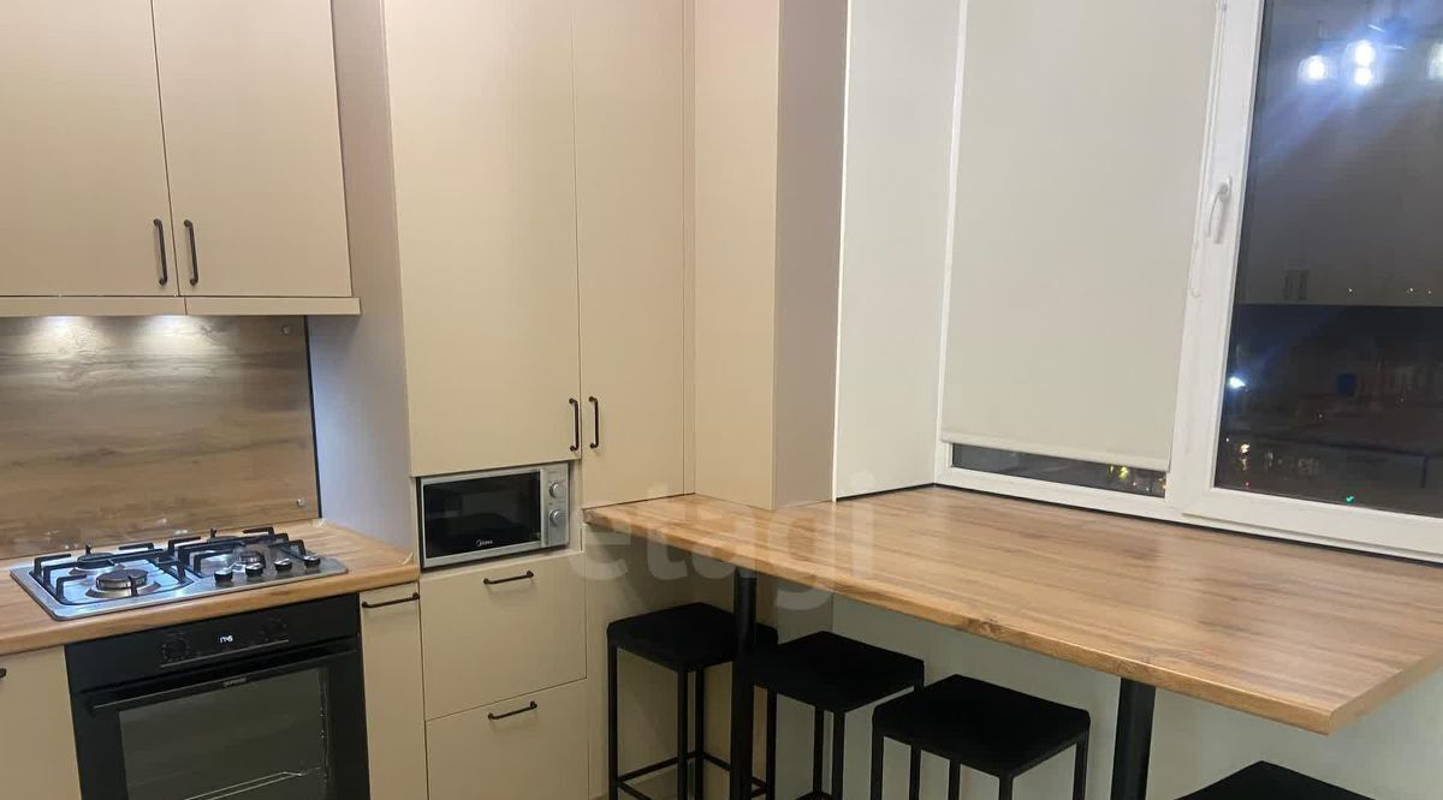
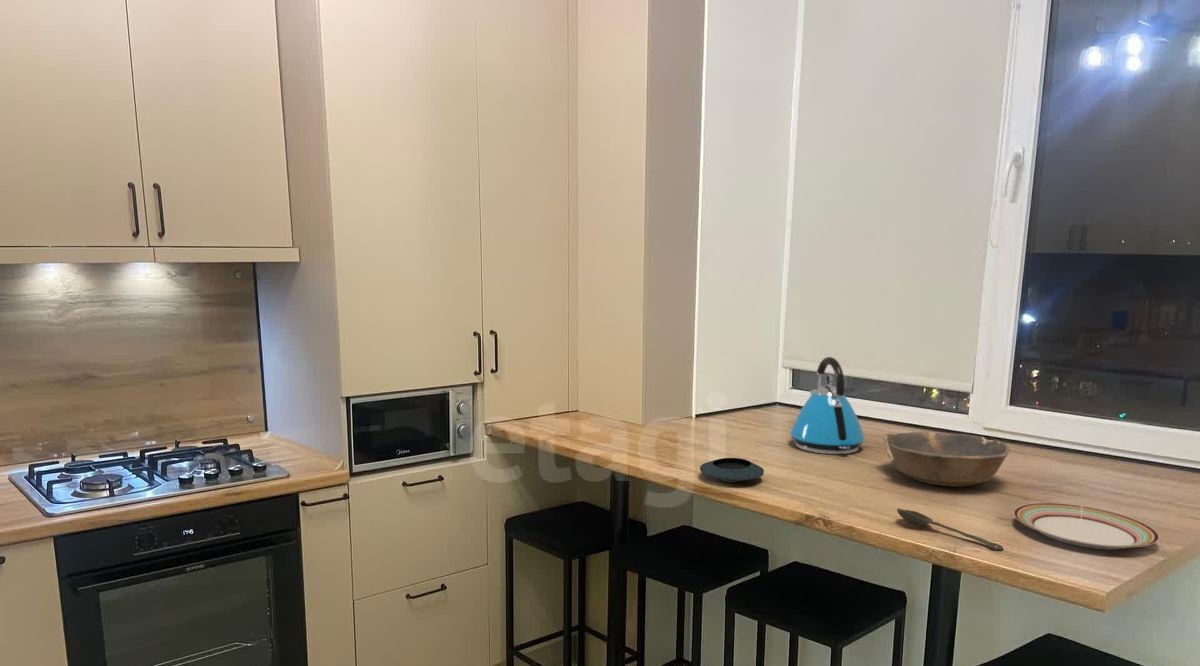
+ kettle (829, 402)
+ bowl (943, 460)
+ plate (1082, 528)
+ saucer (731, 467)
+ spoon (947, 526)
